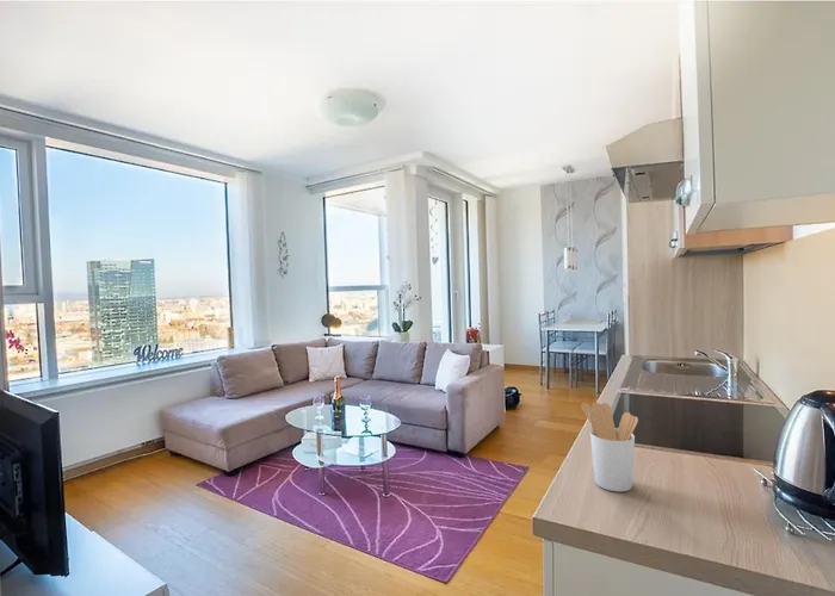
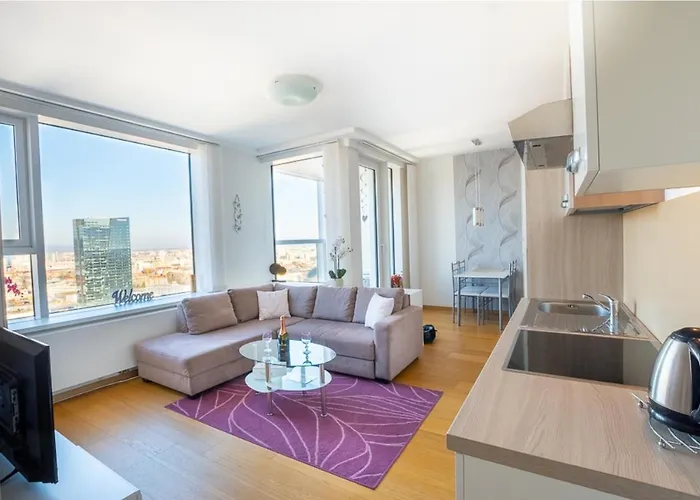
- utensil holder (606, 442)
